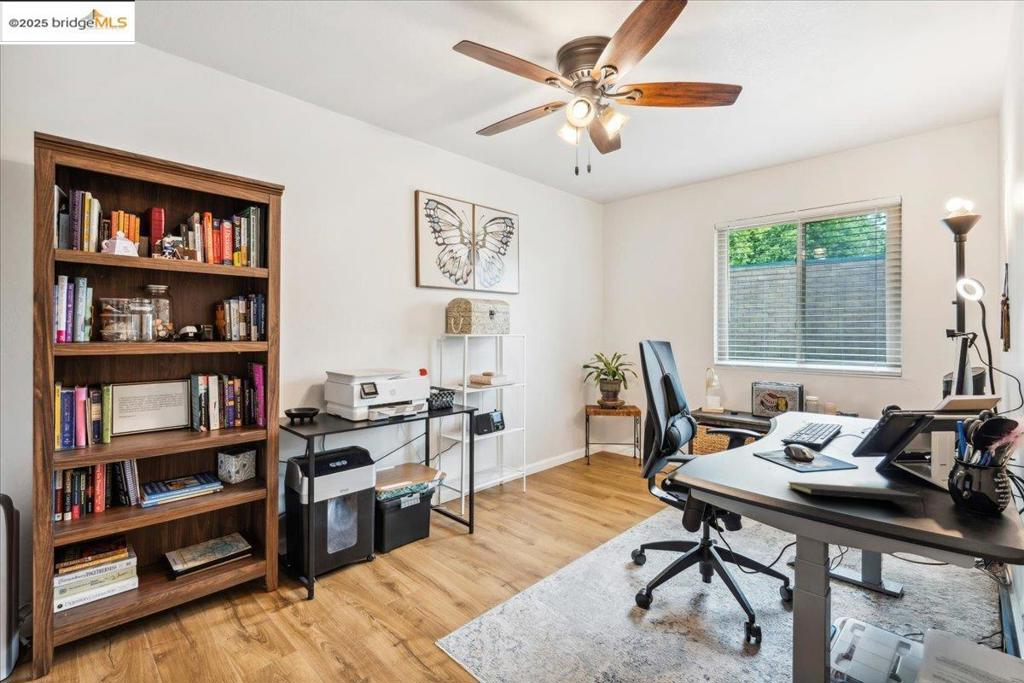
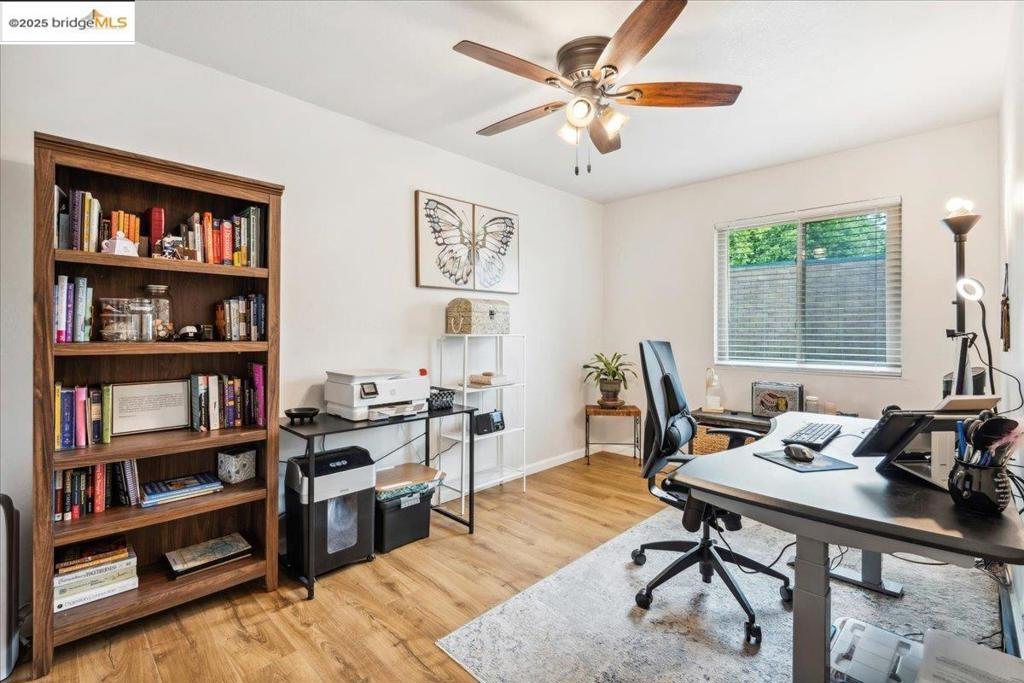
- notepad (849, 491)
